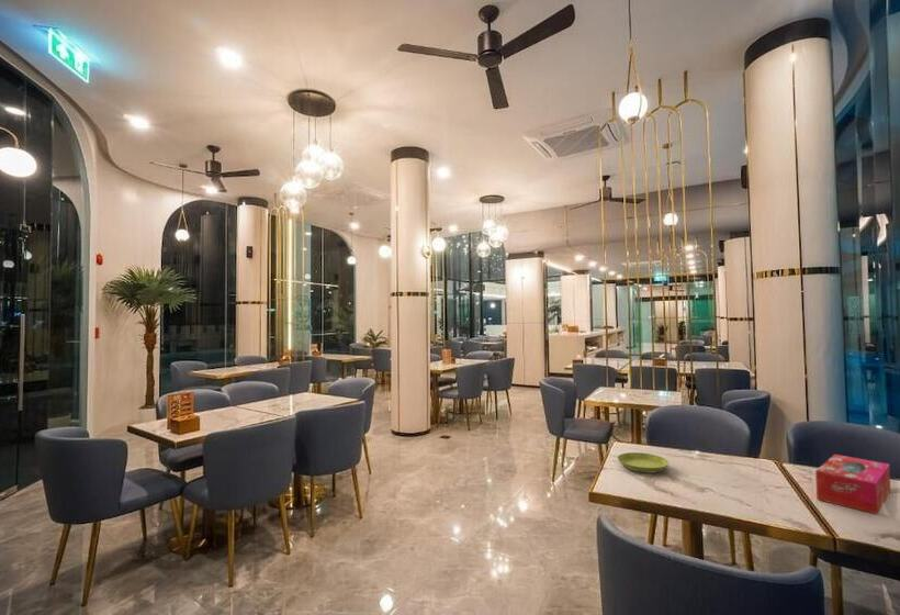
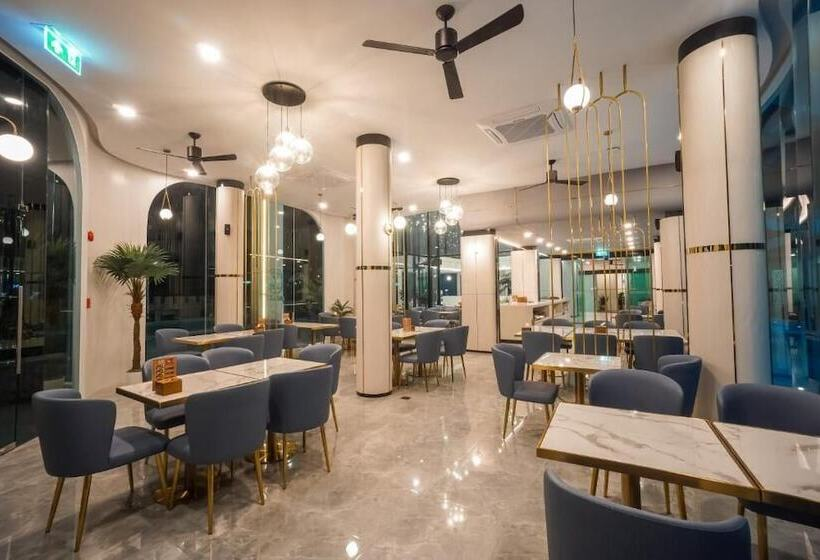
- saucer (642, 462)
- tissue box (853, 481)
